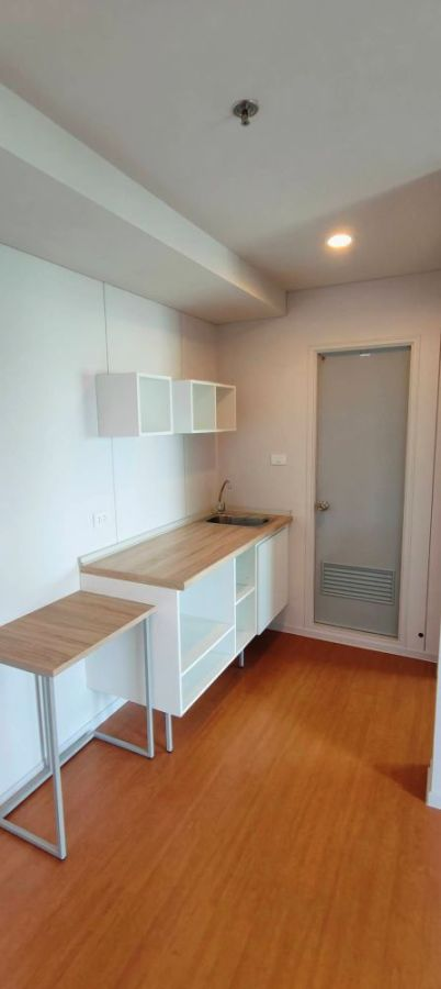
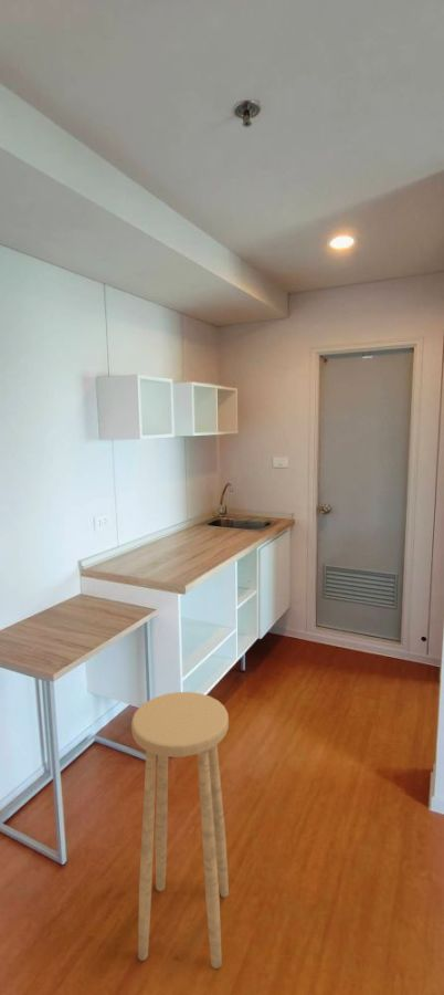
+ stool (166, 823)
